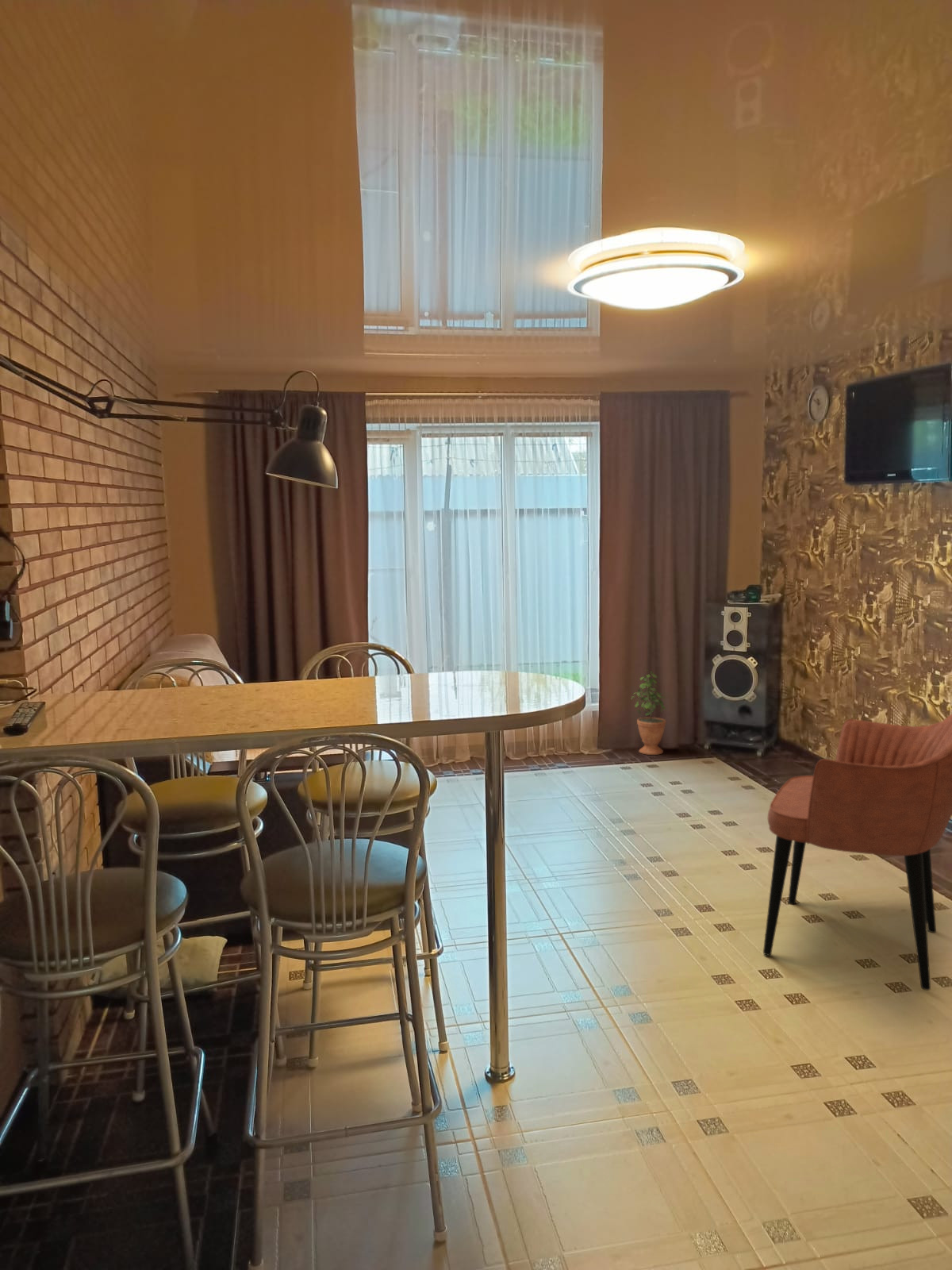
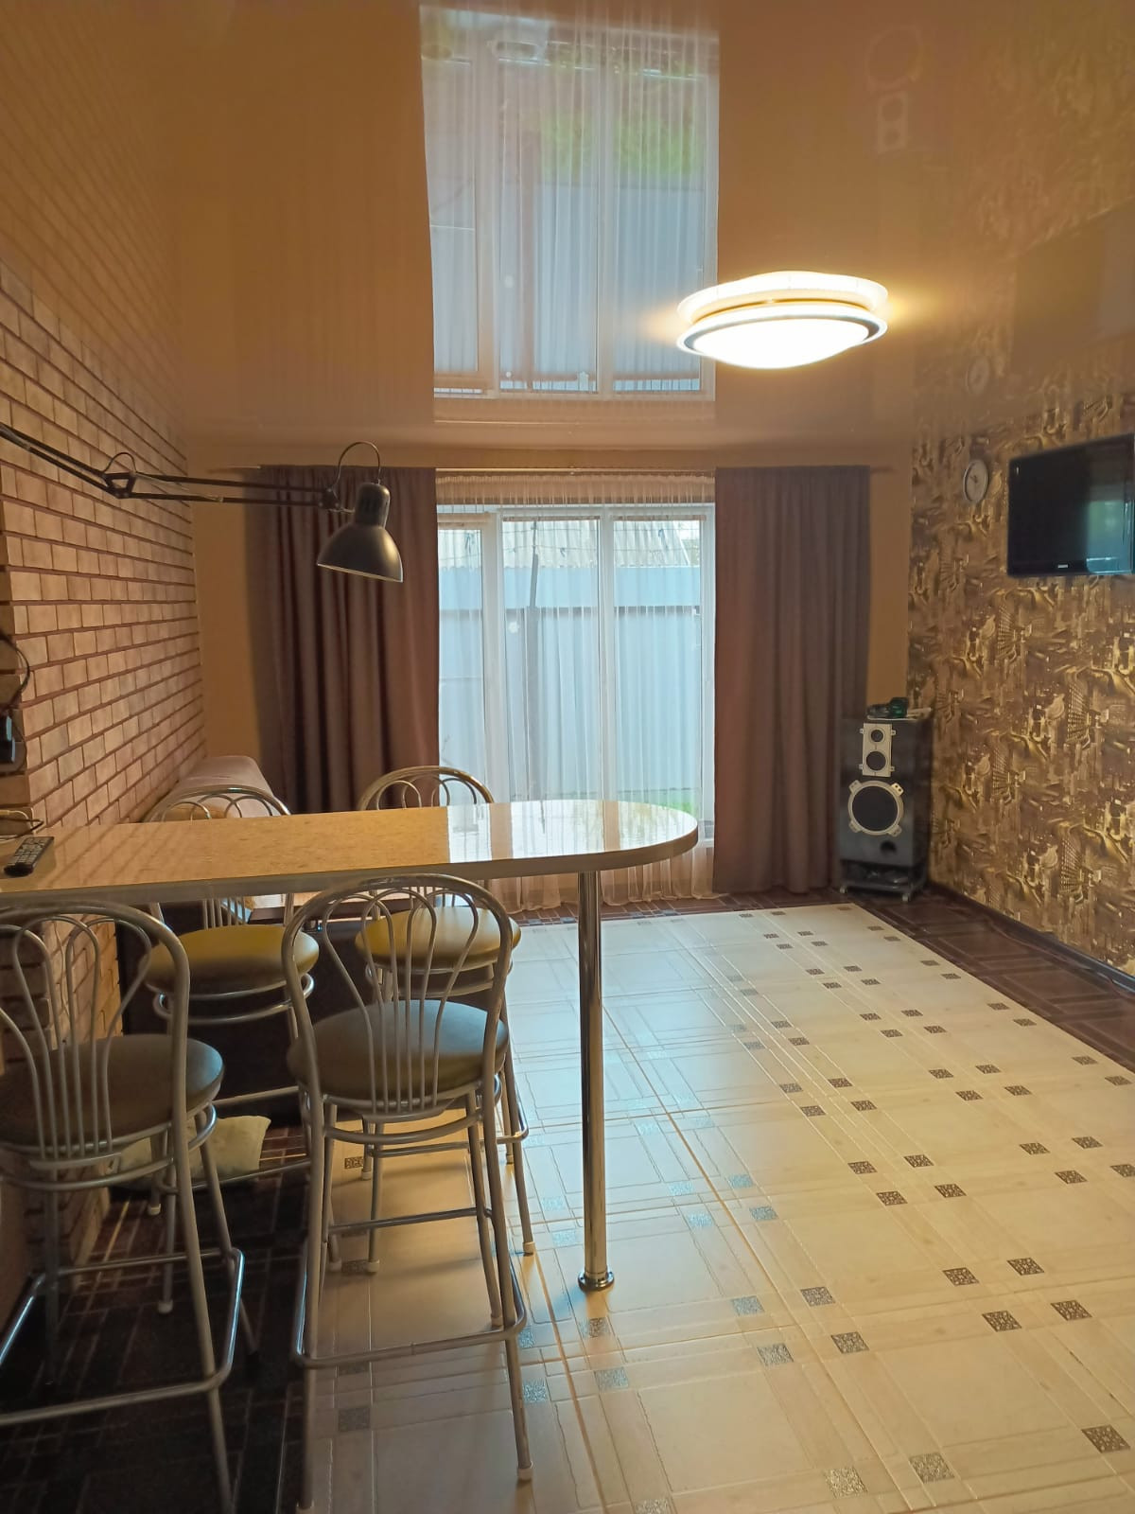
- potted plant (647, 711)
- armchair (873, 824)
